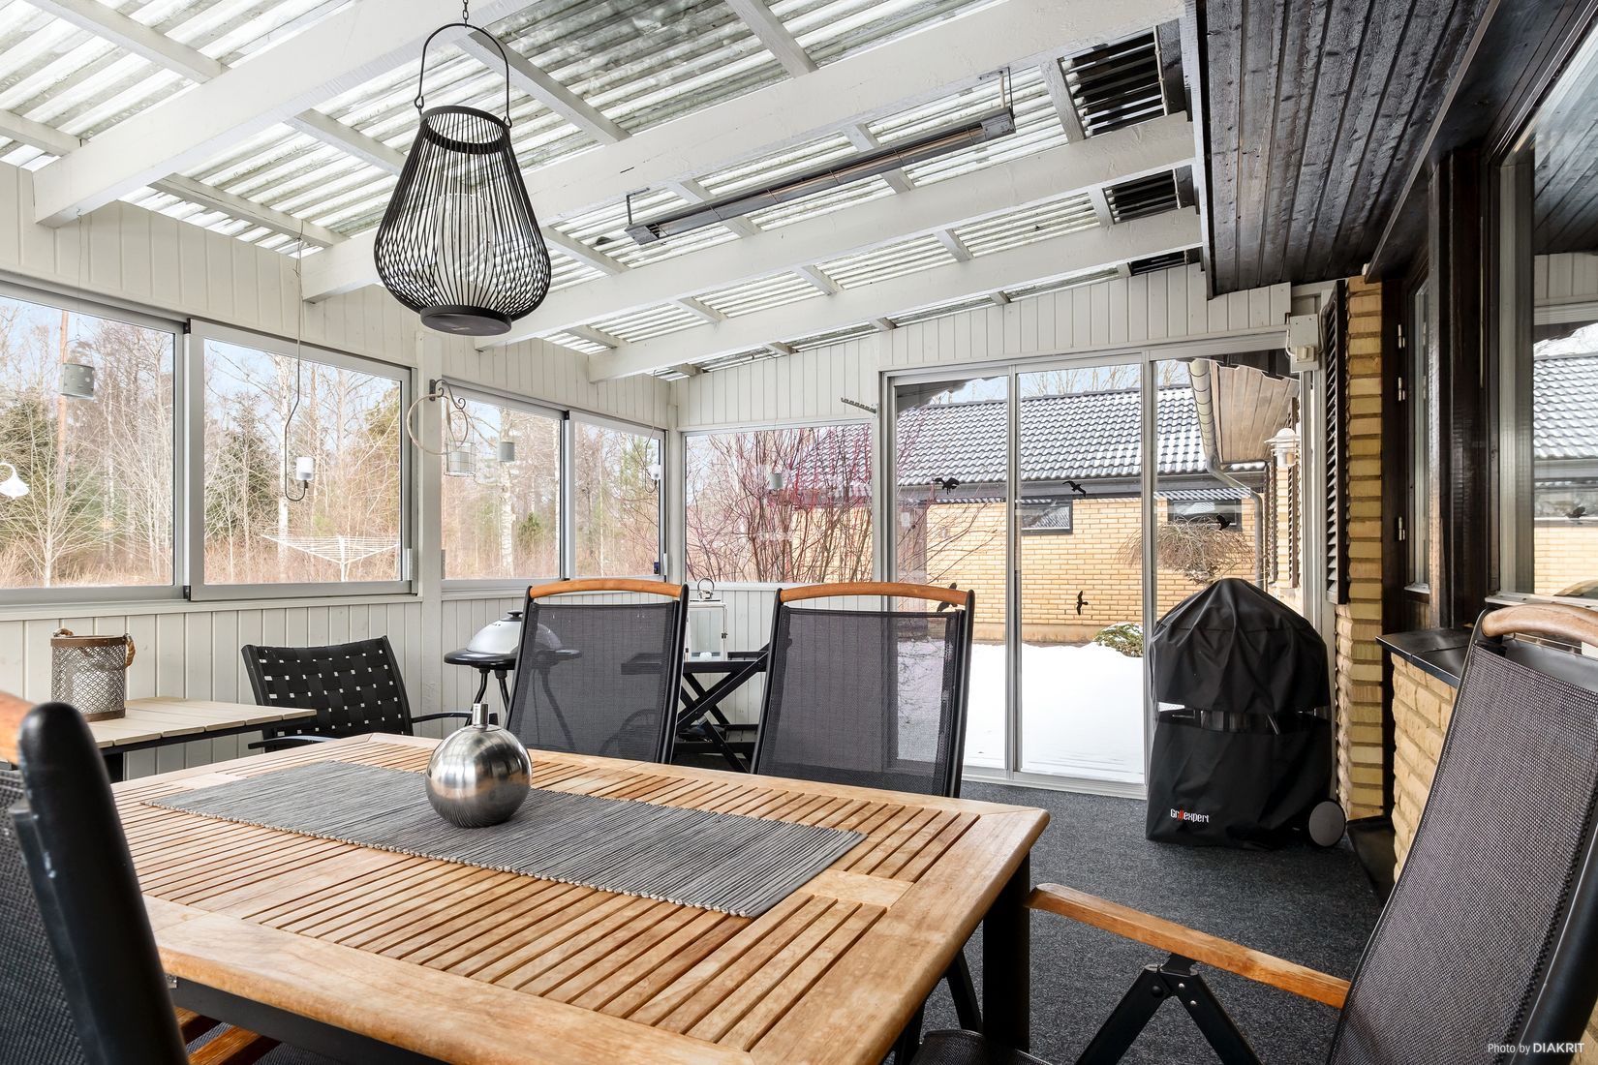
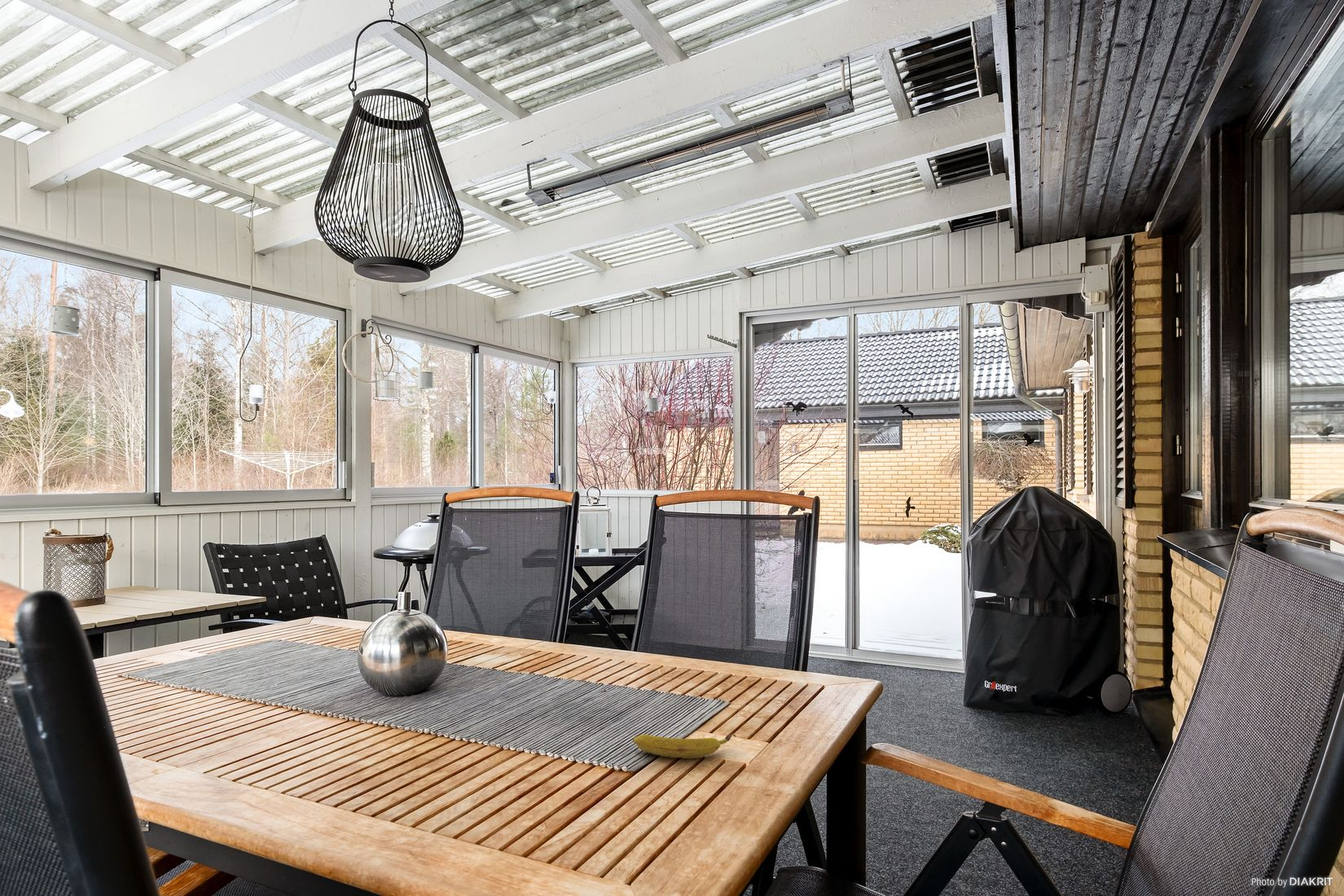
+ banana (682, 740)
